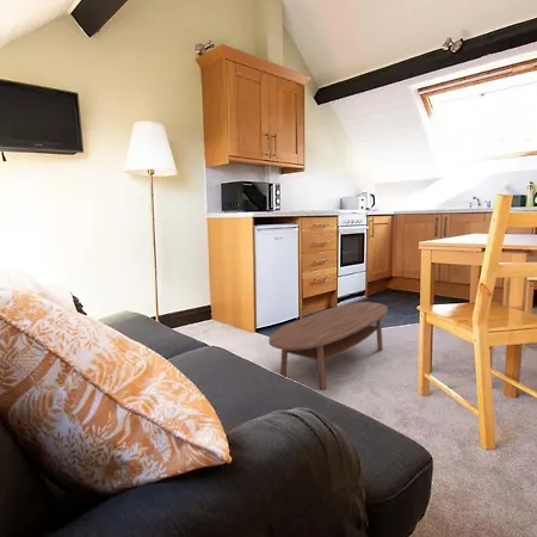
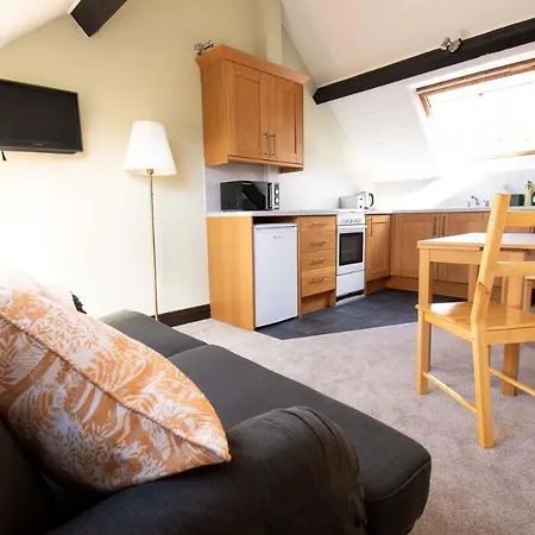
- coffee table (335, 341)
